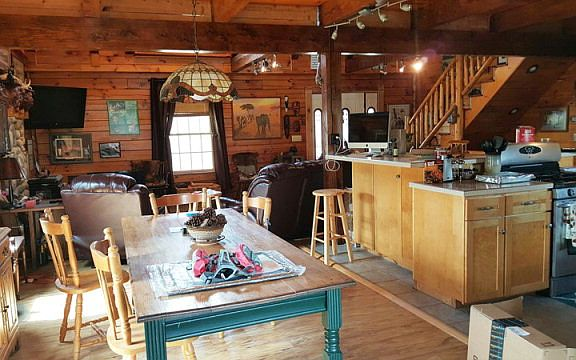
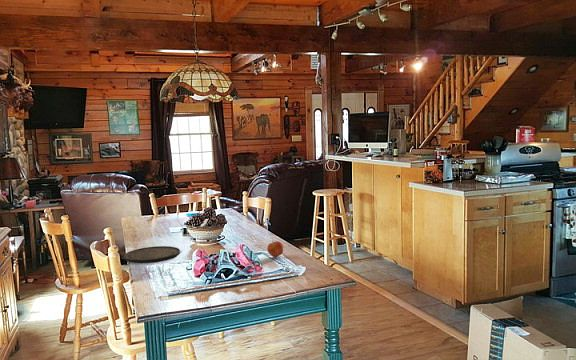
+ plate (152, 253)
+ apple (275, 249)
